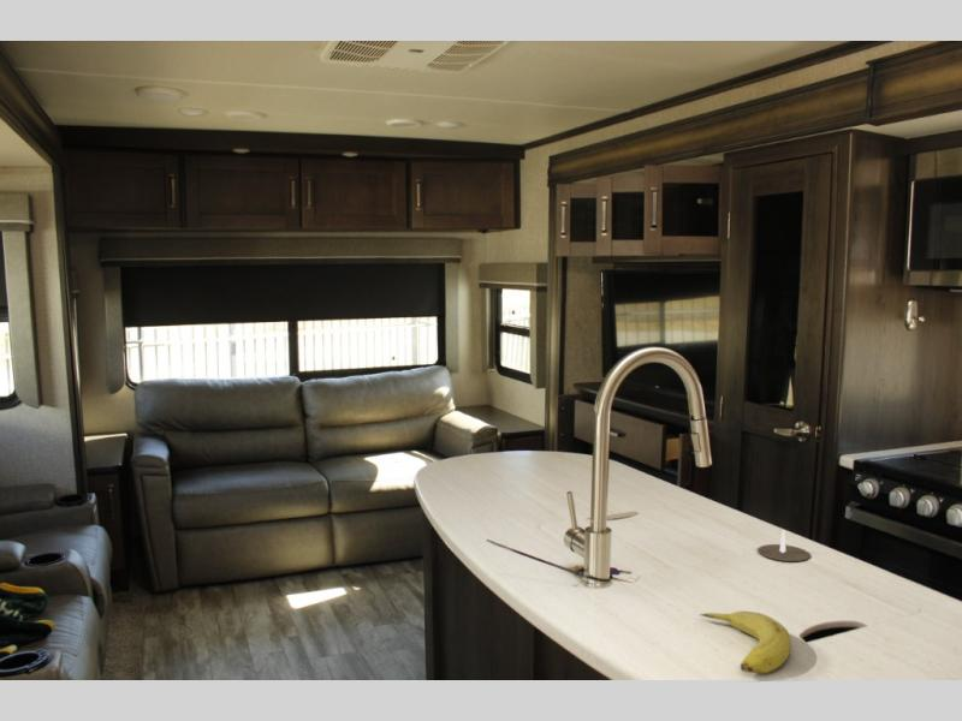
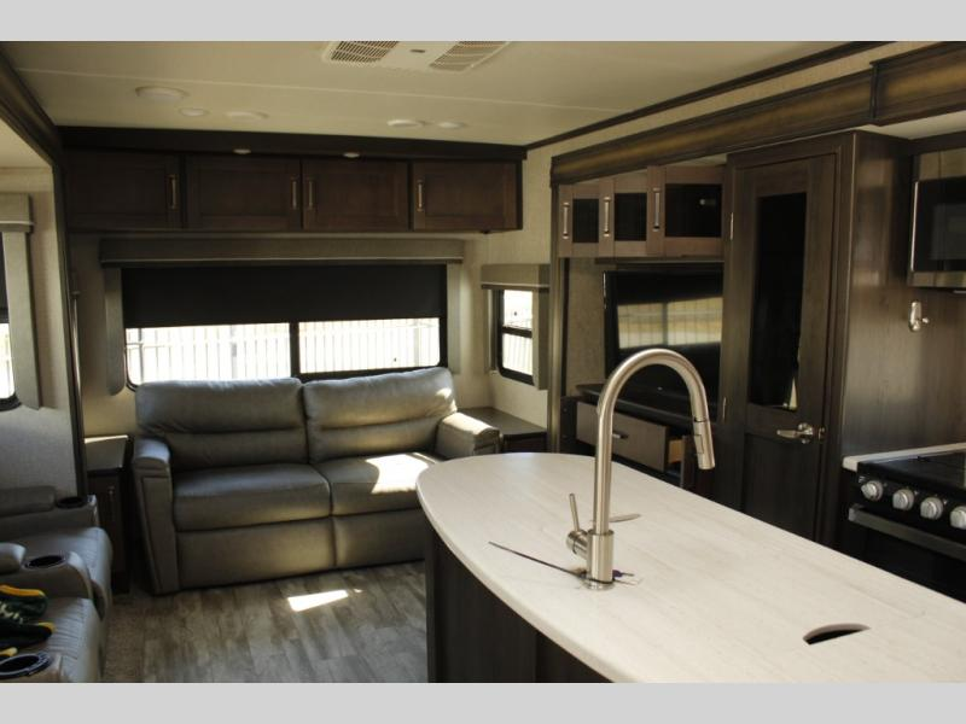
- candle (784, 541)
- fruit (738, 628)
